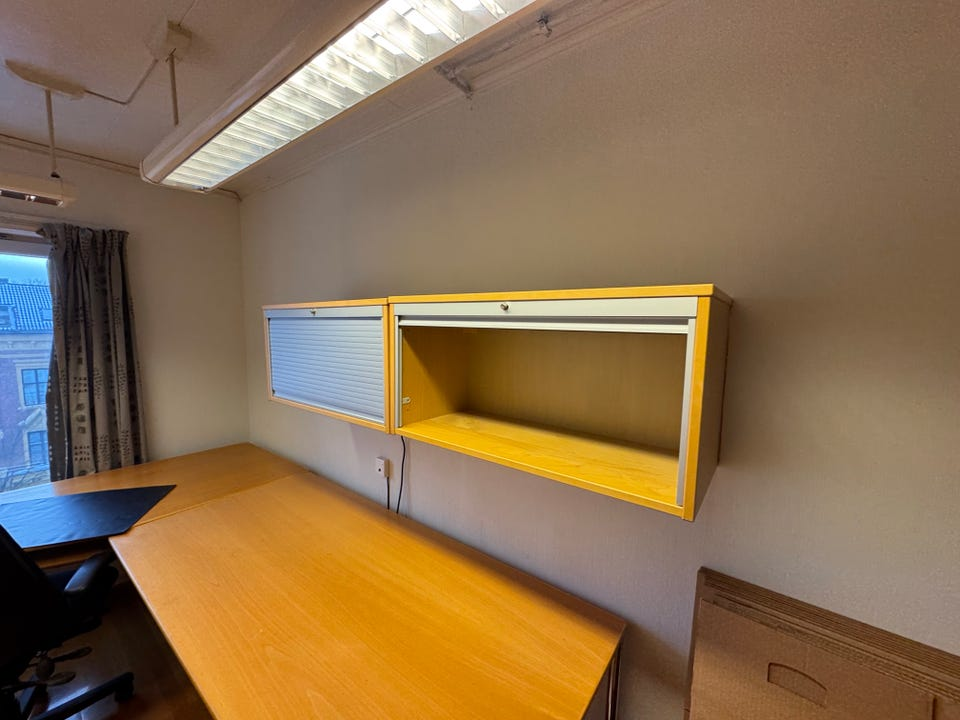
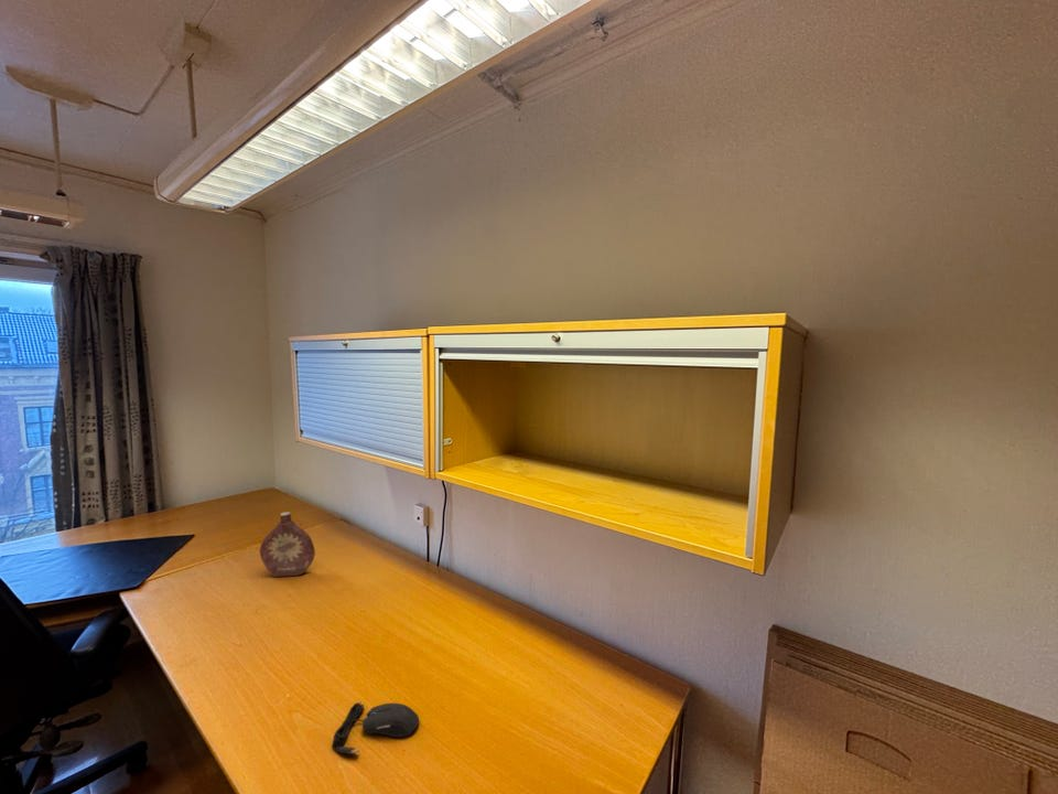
+ computer mouse (375, 725)
+ bottle (288, 543)
